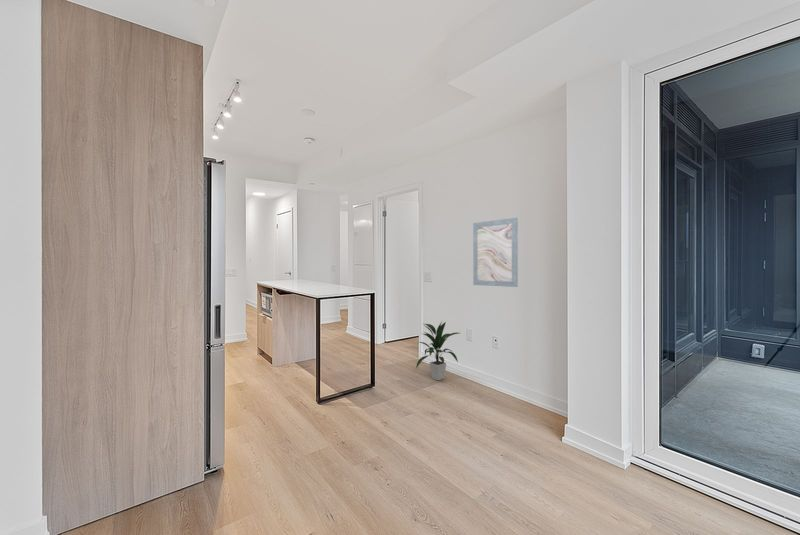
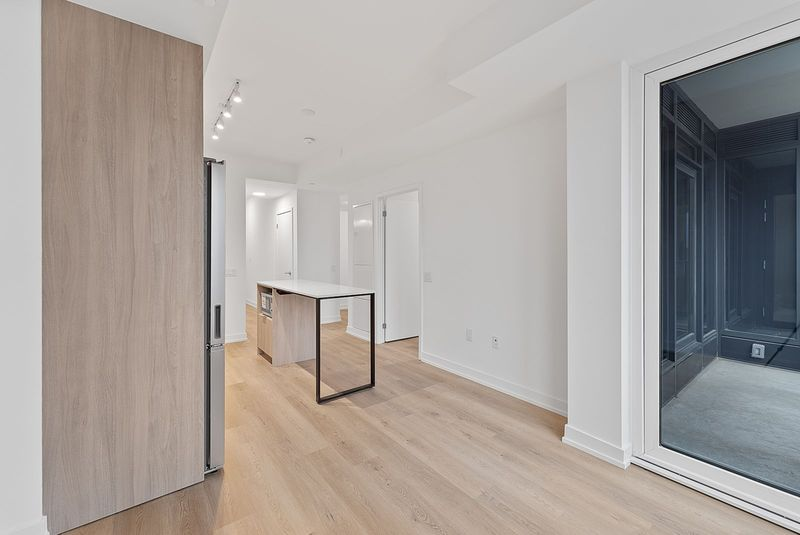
- wall art (494, 253)
- indoor plant (435, 349)
